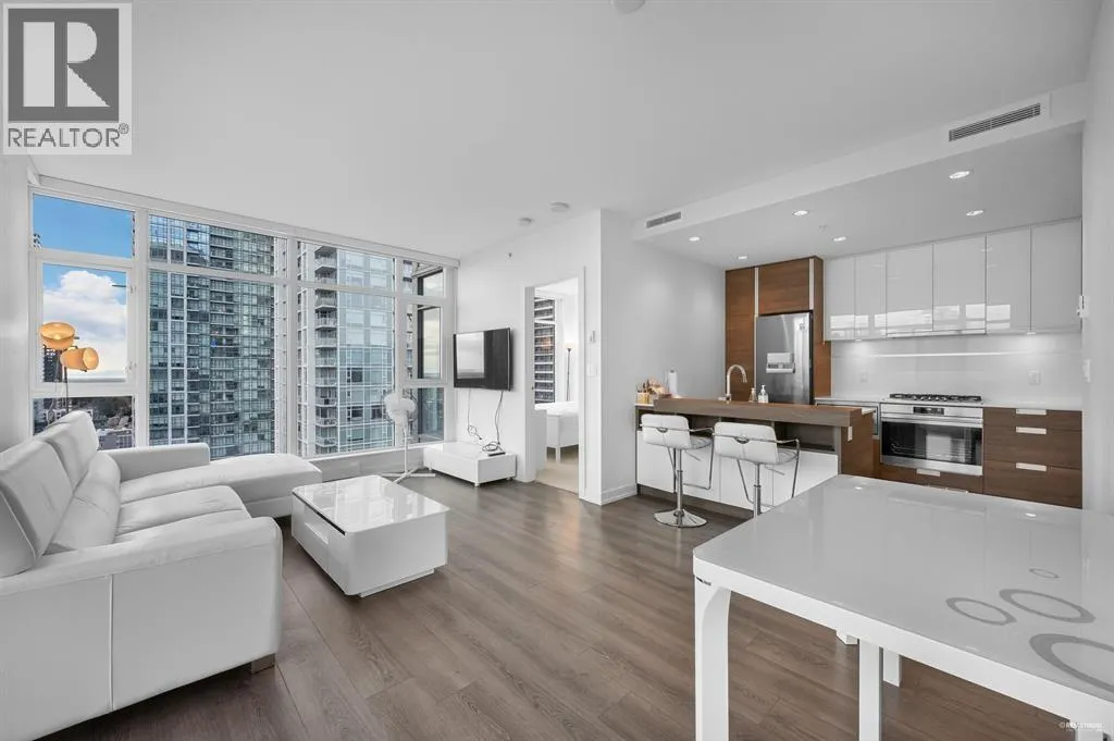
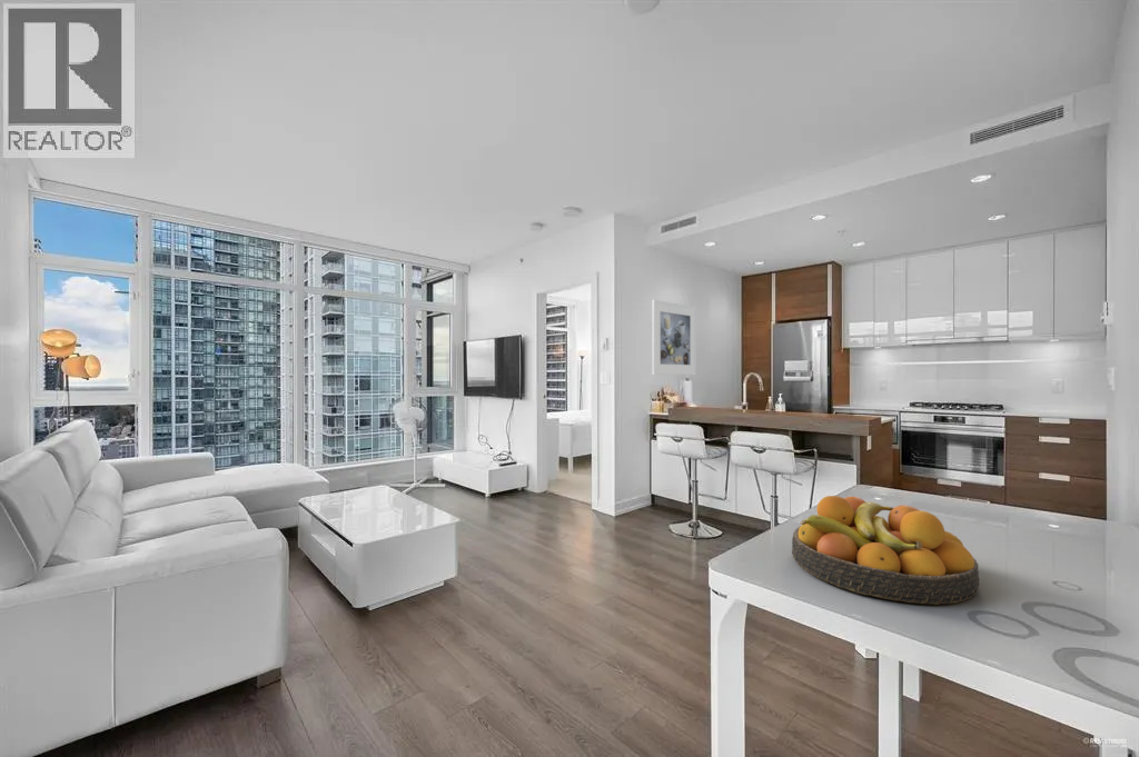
+ fruit bowl (876, 534)
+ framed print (675, 339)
